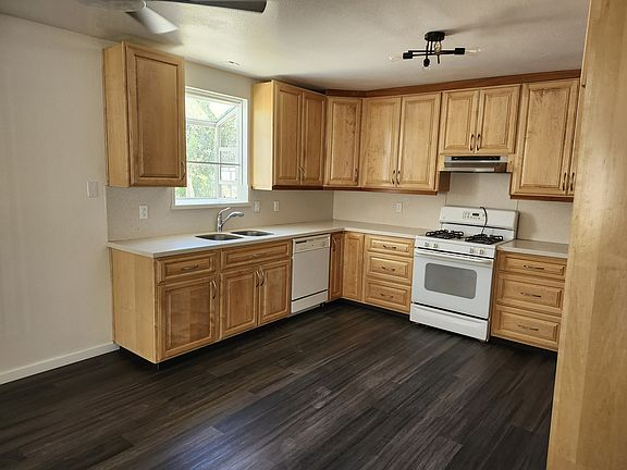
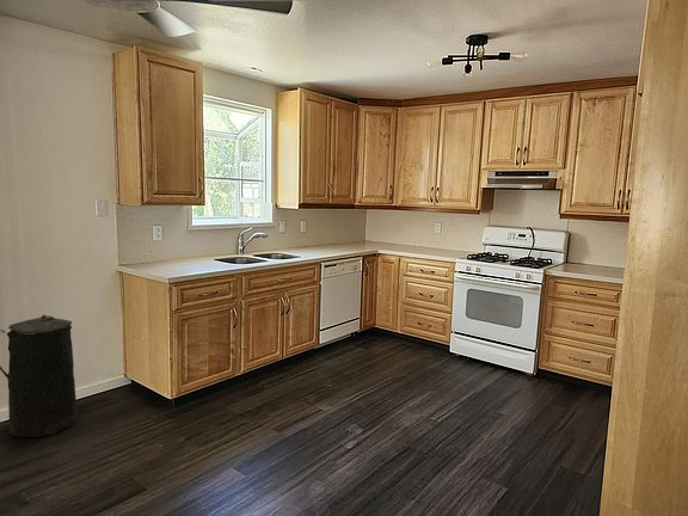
+ trash can (36, 371)
